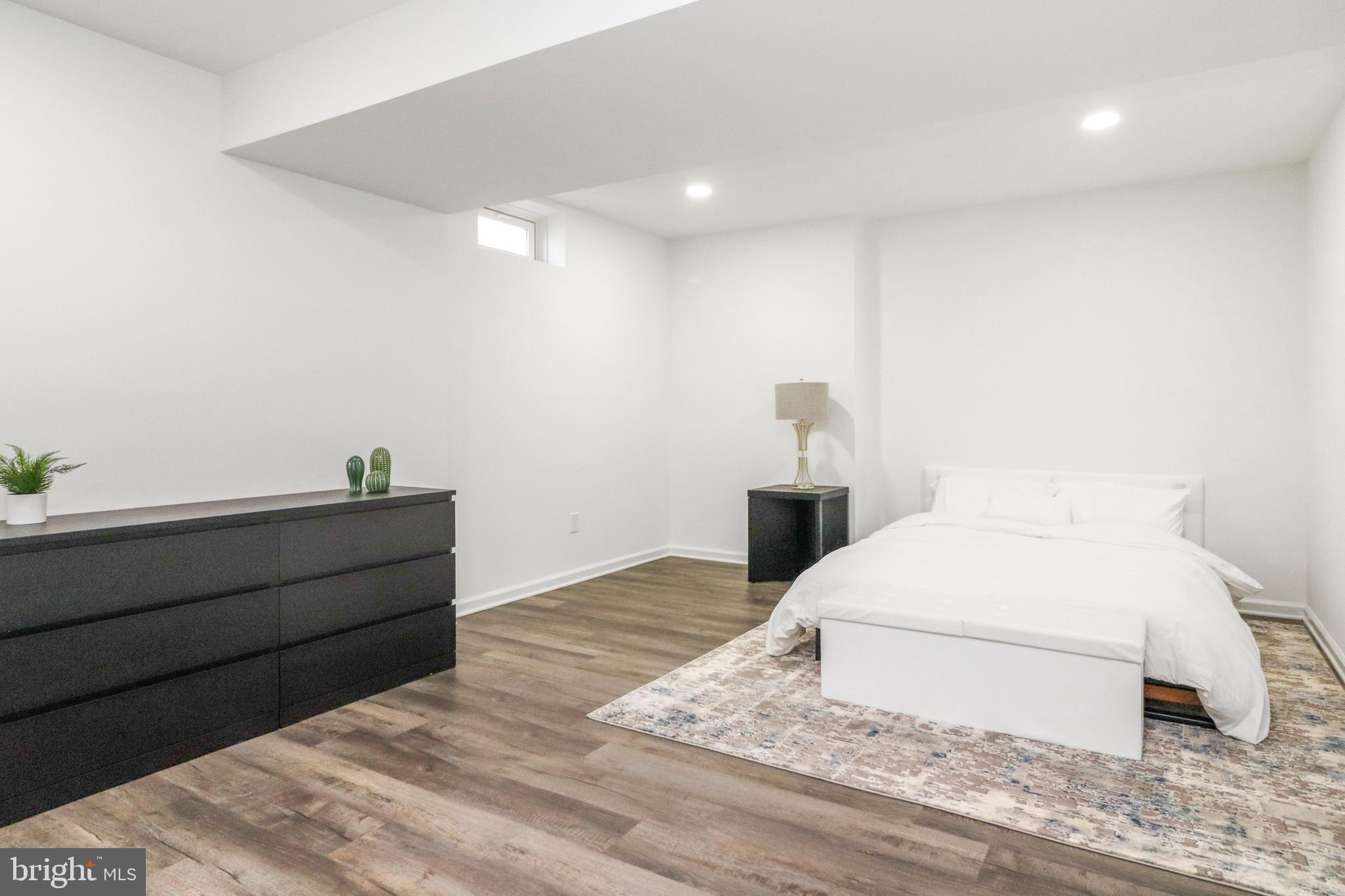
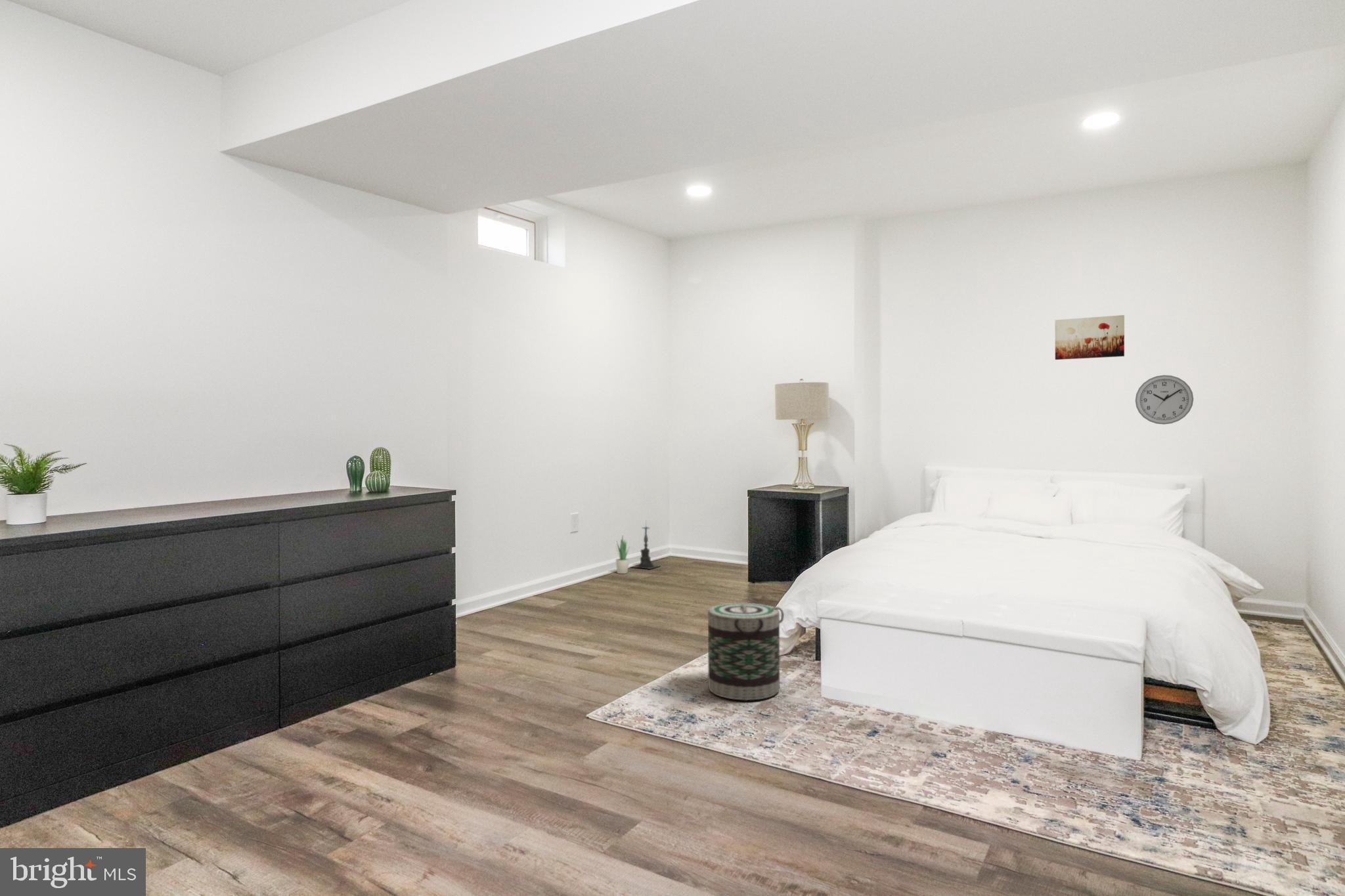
+ potted plant (623, 553)
+ candle holder (645, 544)
+ wall art (1089, 337)
+ wall clock (1164, 399)
+ basket (746, 647)
